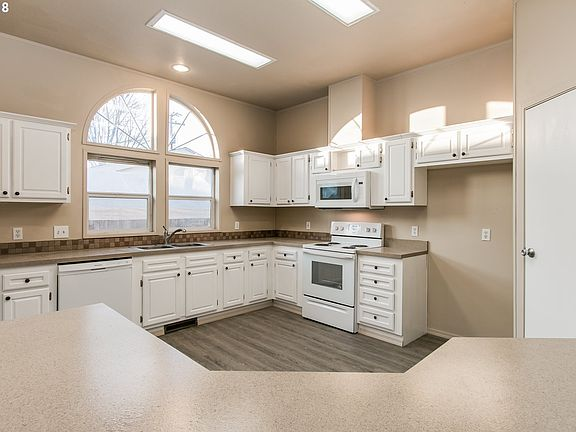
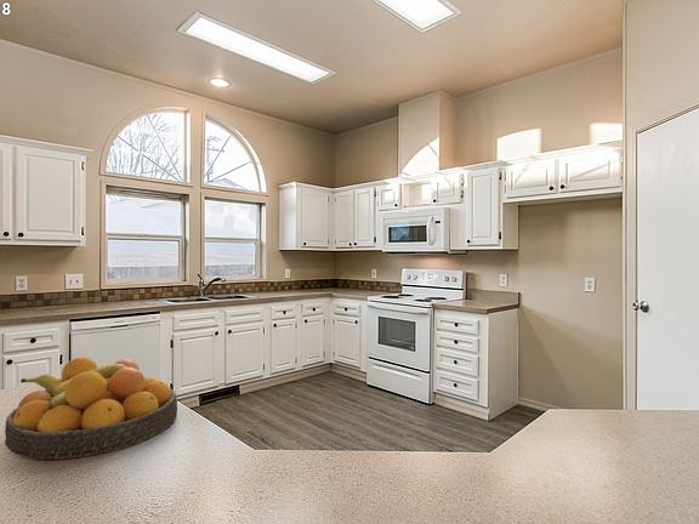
+ fruit bowl (98, 393)
